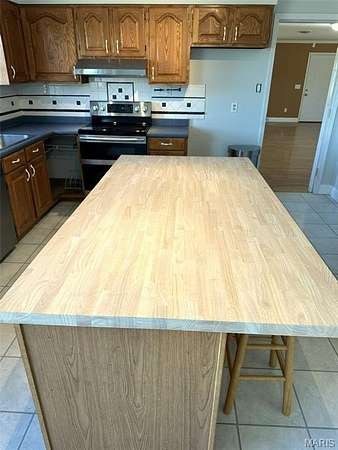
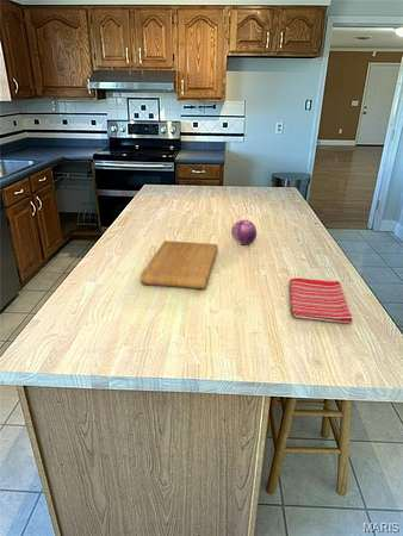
+ fruit (244, 231)
+ cutting board (182, 262)
+ dish towel (318, 298)
